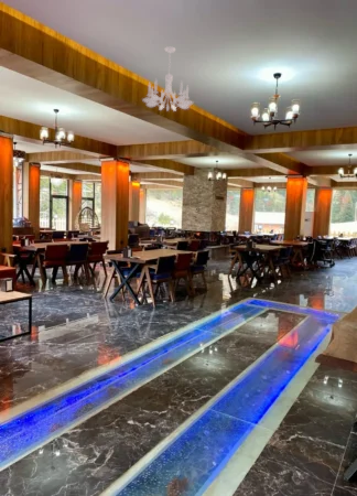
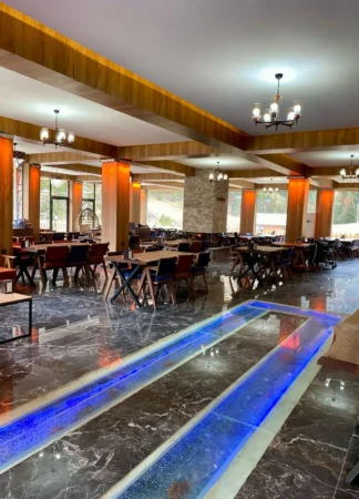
- chandelier (169, 79)
